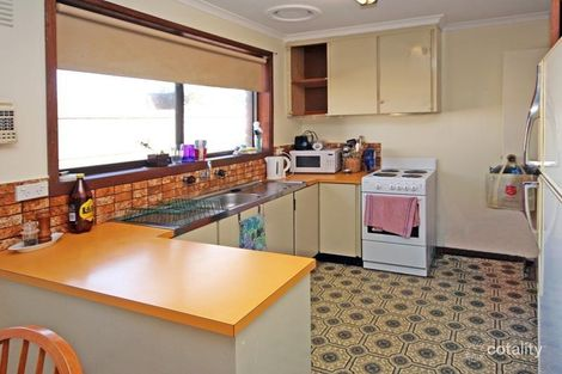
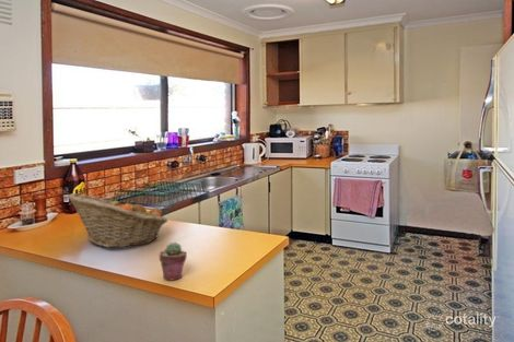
+ potted succulent (173, 260)
+ fruit basket (118, 215)
